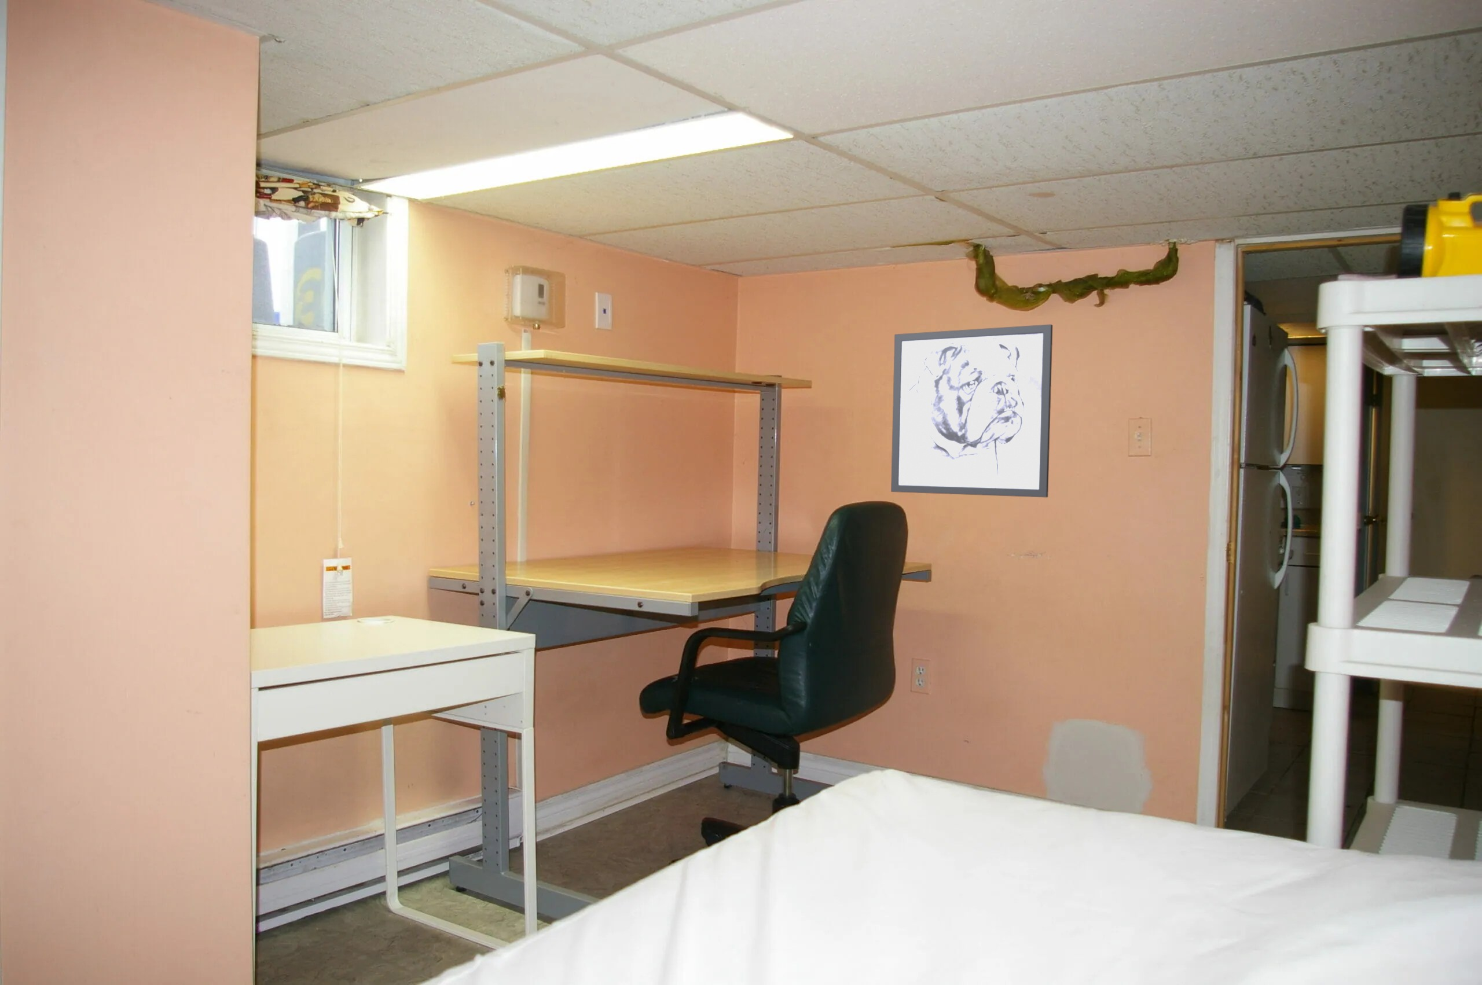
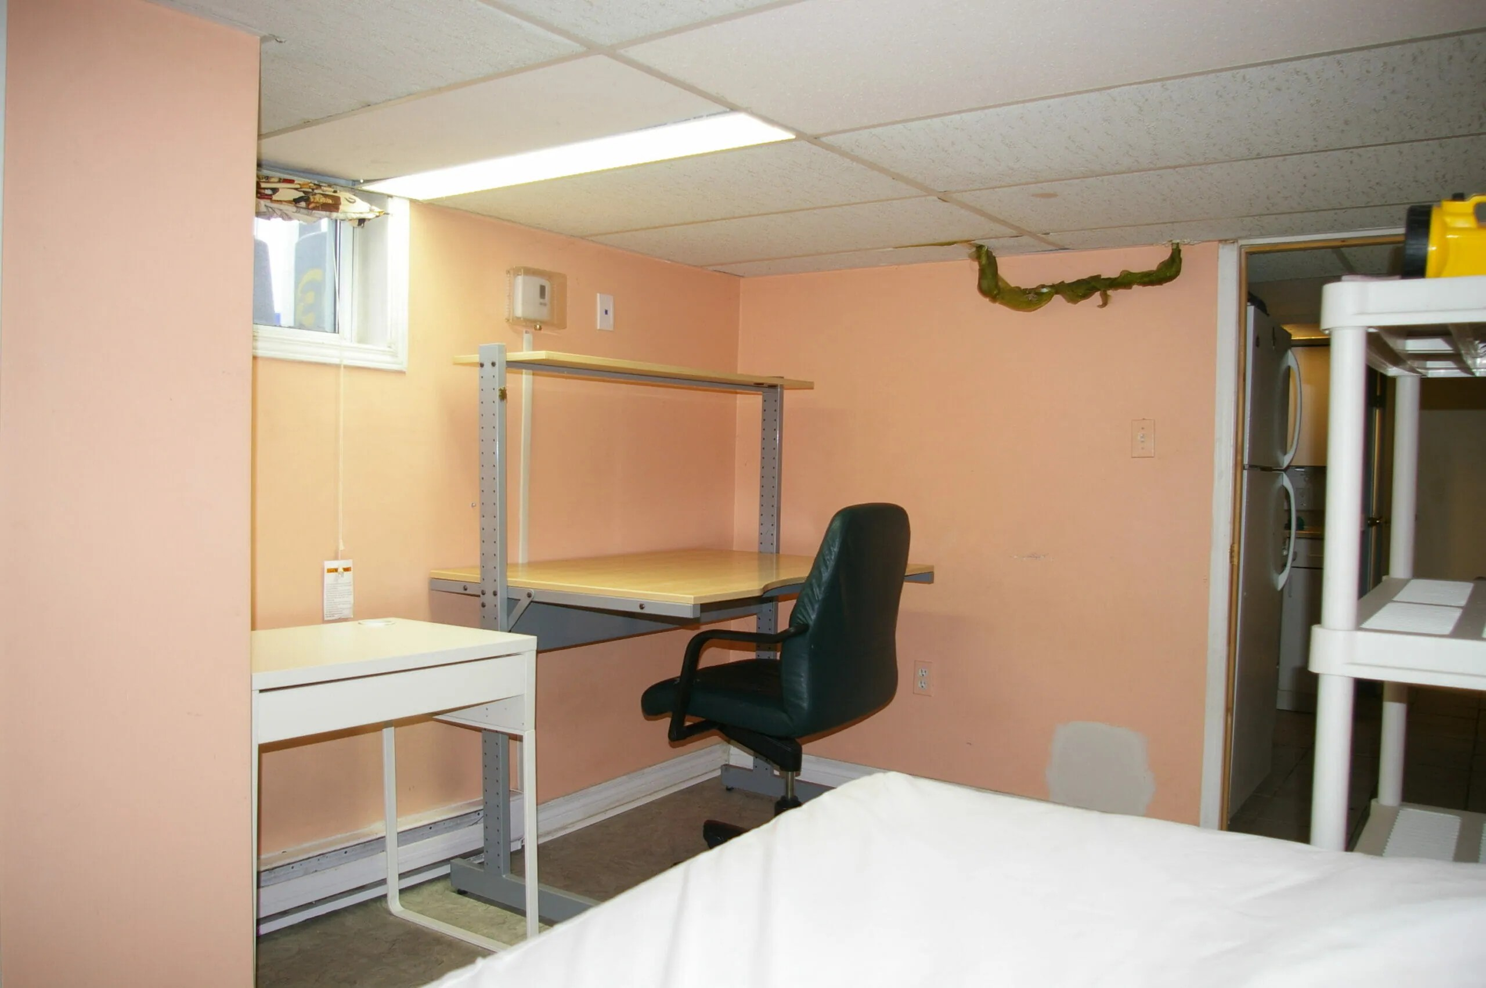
- wall art (967, 412)
